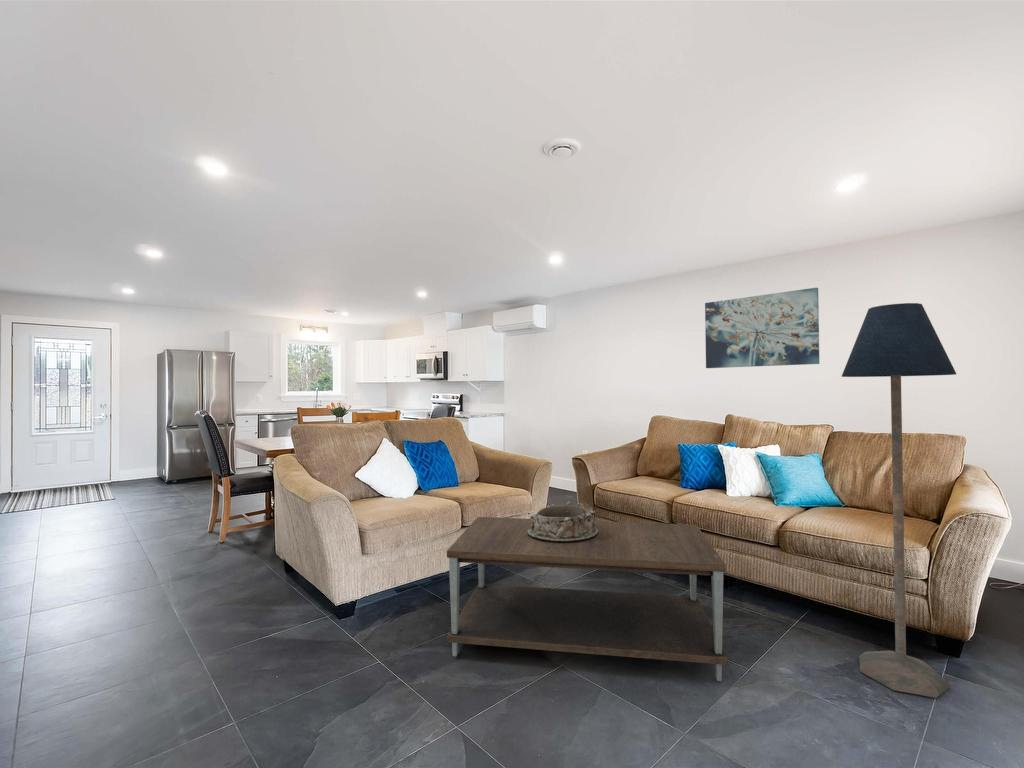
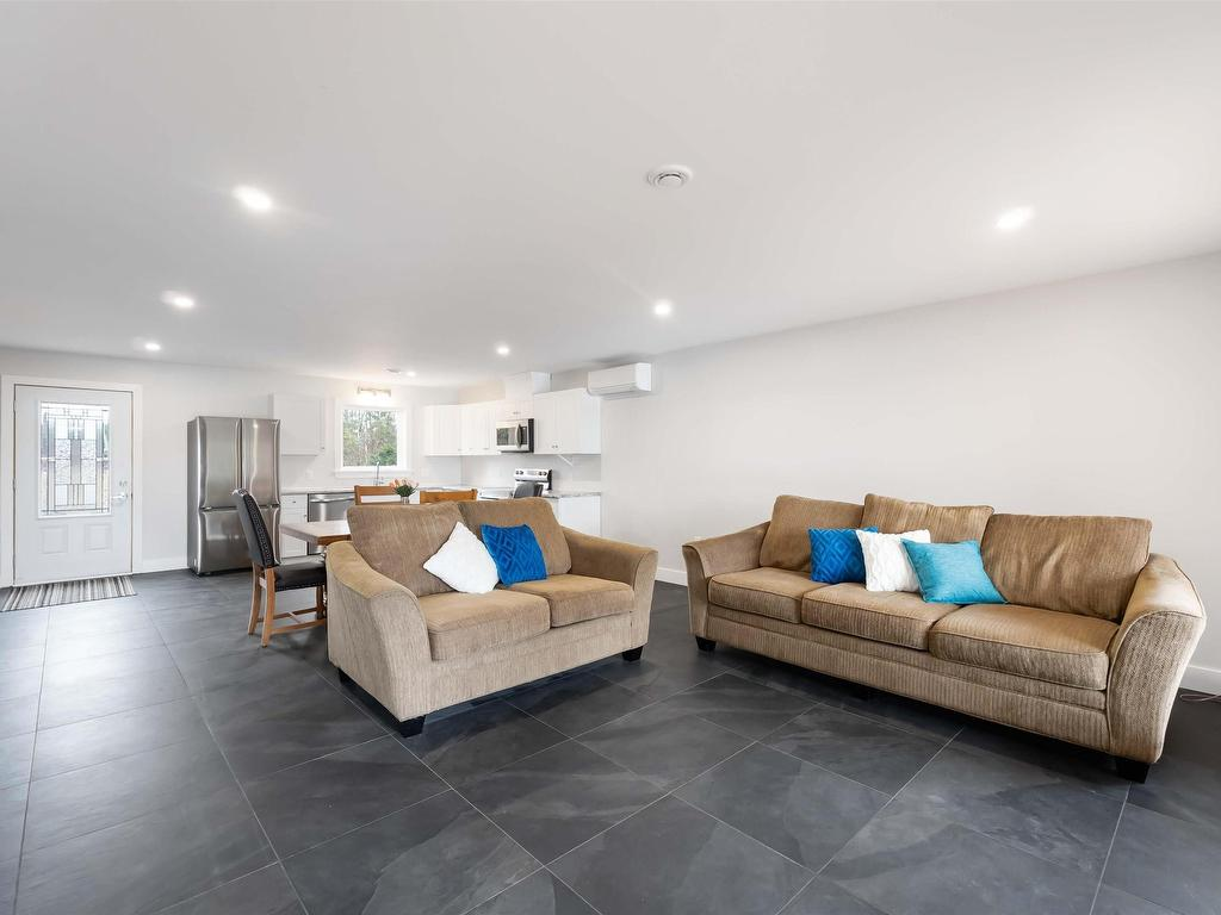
- coffee table (581, 590)
- floor lamp (897, 489)
- wall art (757, 331)
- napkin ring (563, 520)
